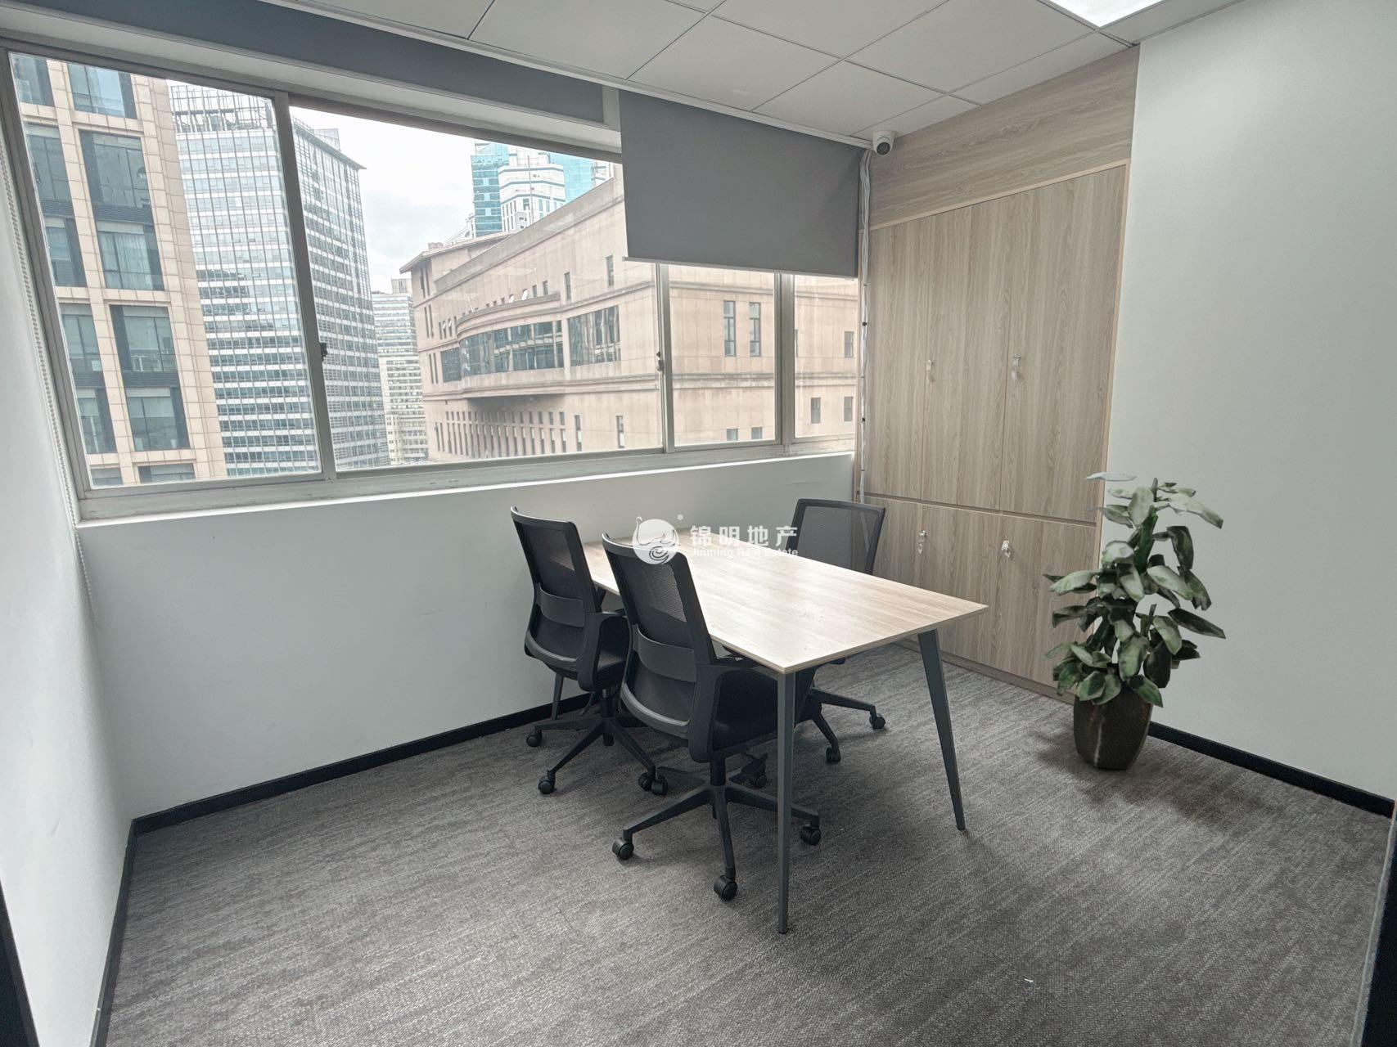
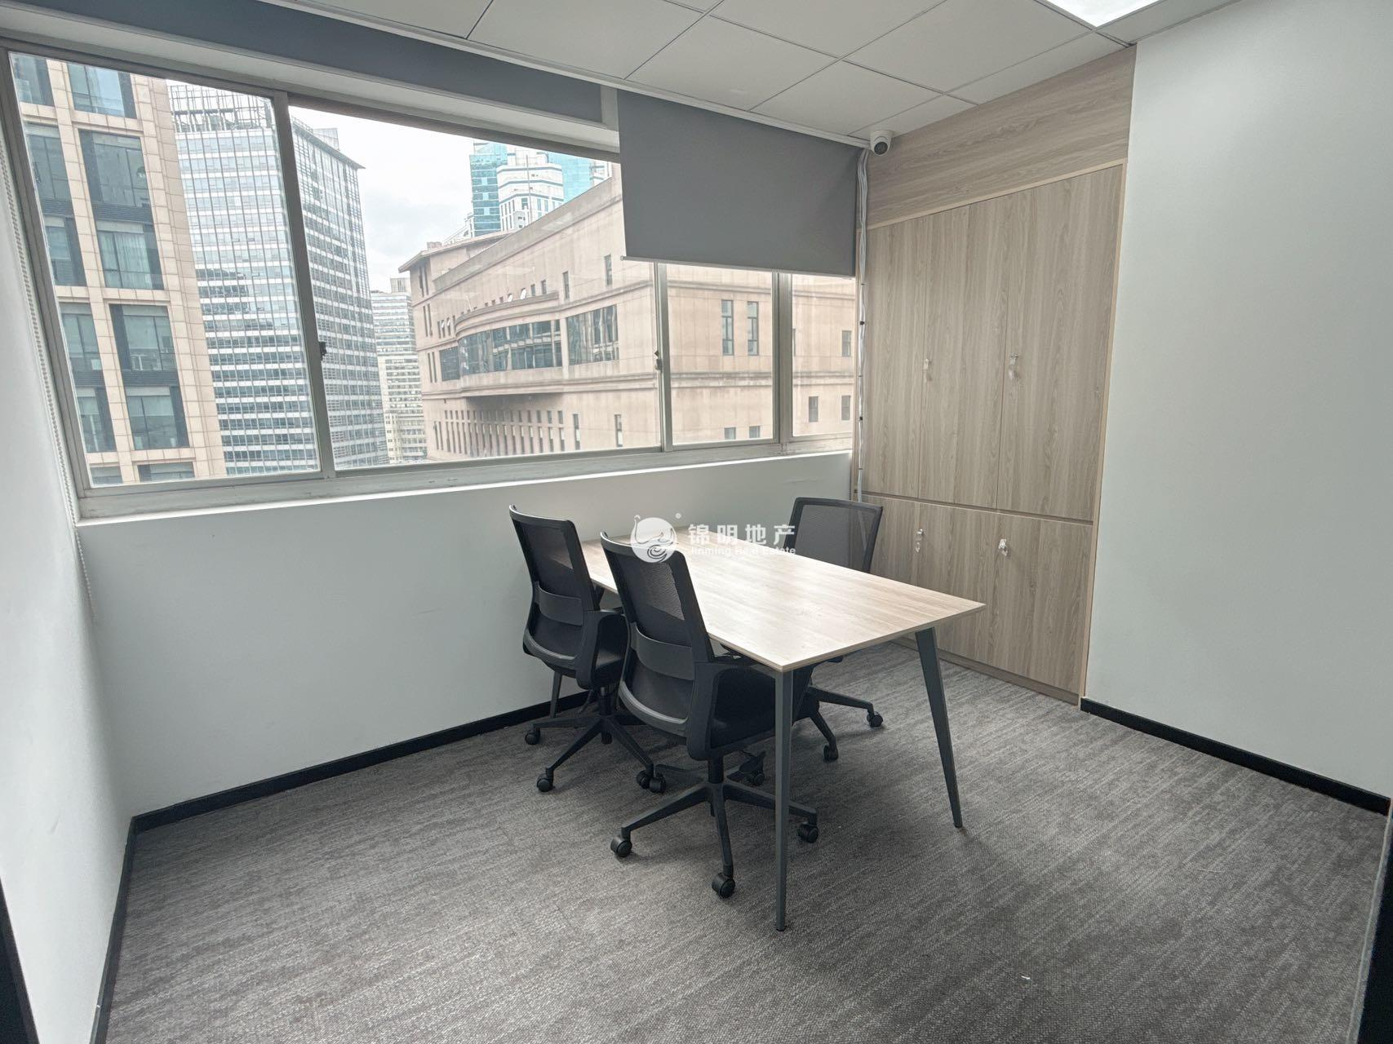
- indoor plant (1120, 619)
